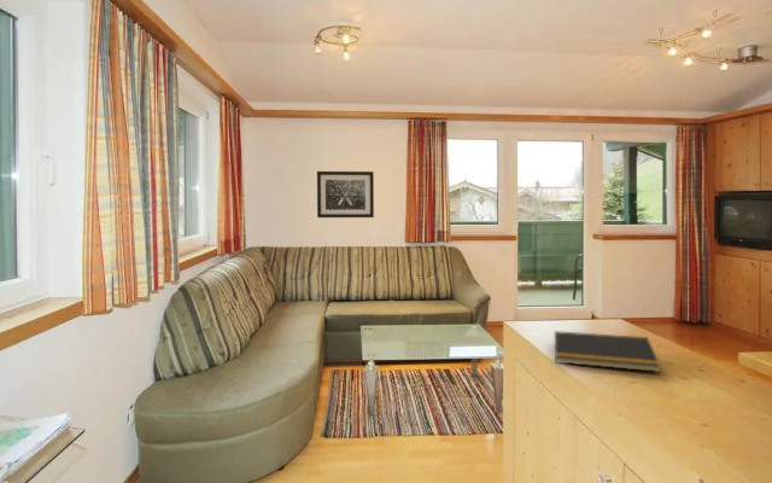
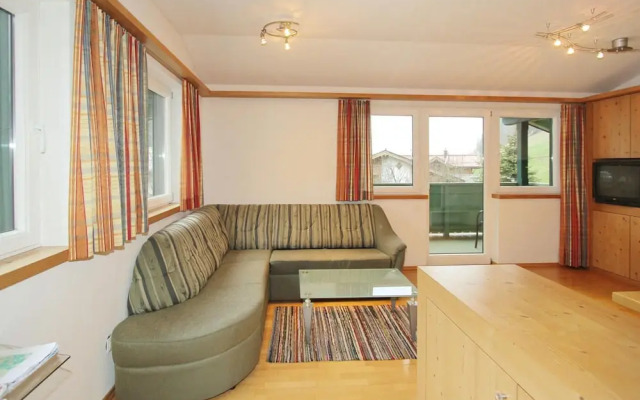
- notepad (602, 349)
- wall art (345, 194)
